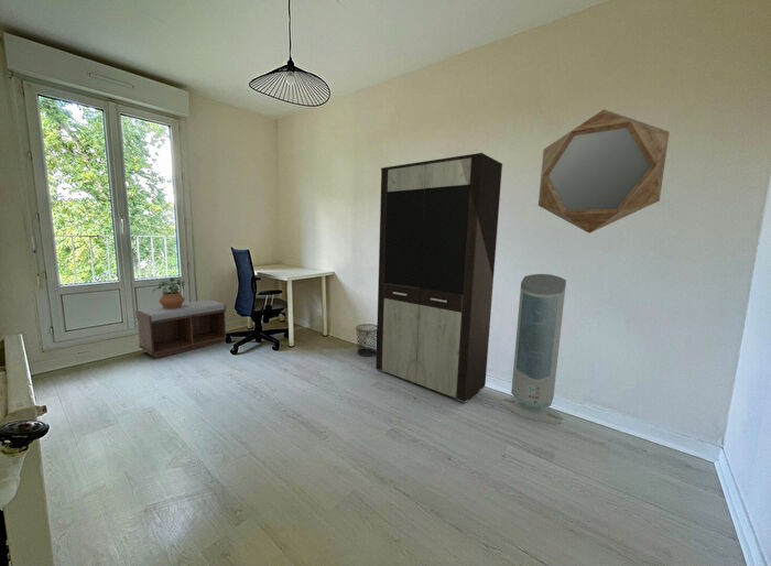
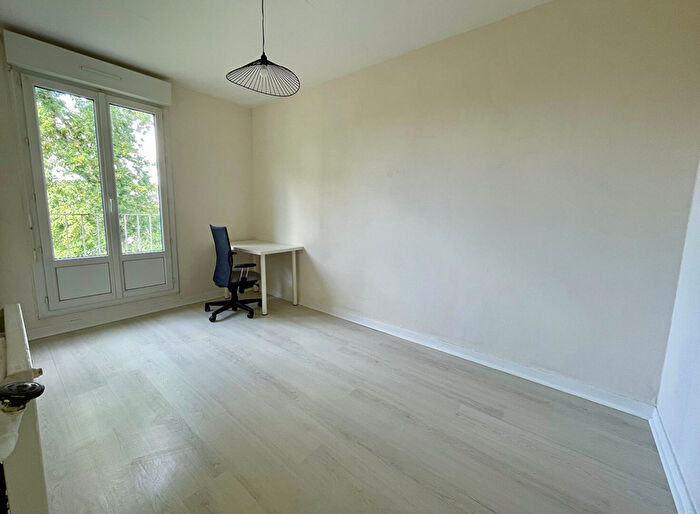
- home mirror (595, 172)
- bench (184, 326)
- cabinet (432, 276)
- potted plant (167, 293)
- air purifier (536, 345)
- waste bin (367, 339)
